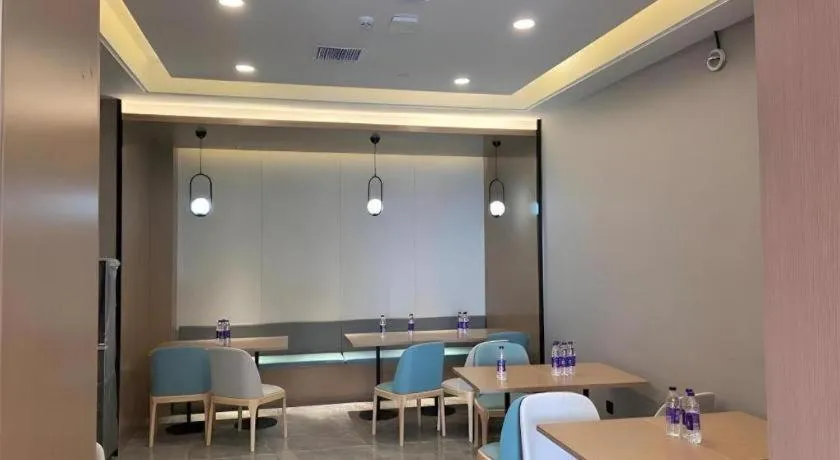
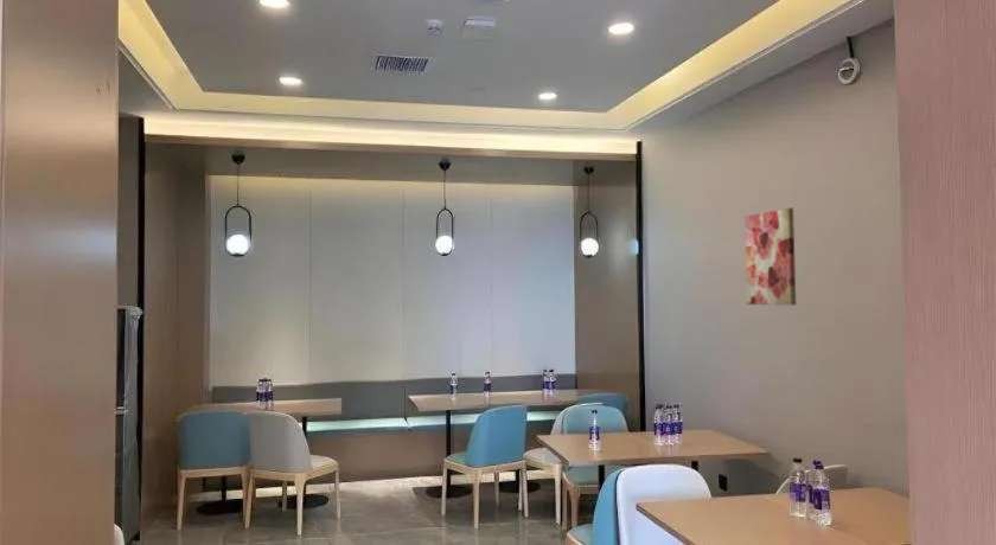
+ wall art (768, 258)
